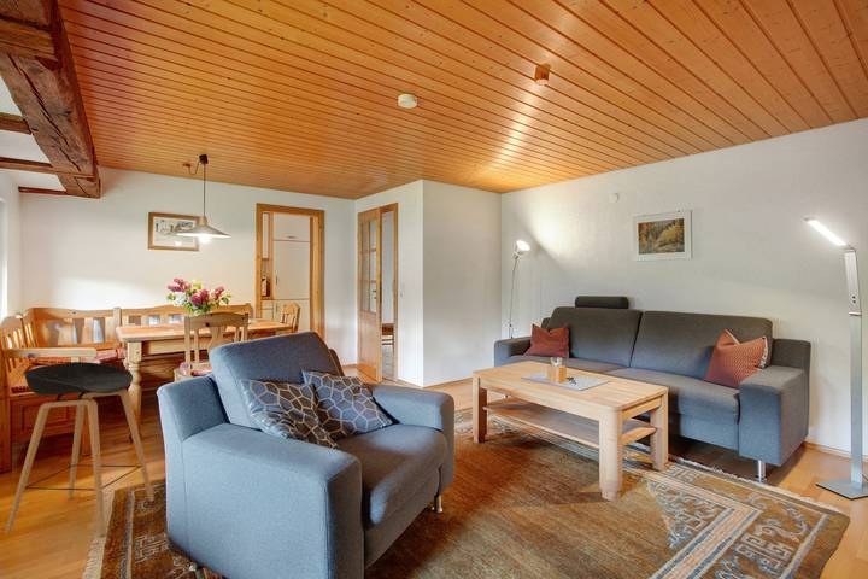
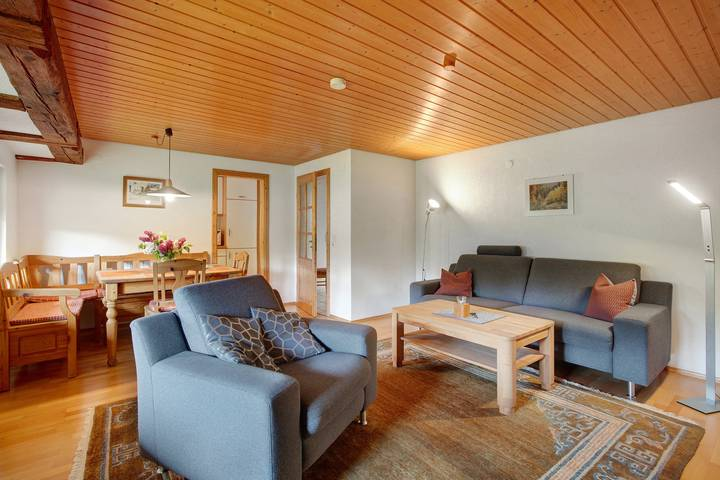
- stool (80, 440)
